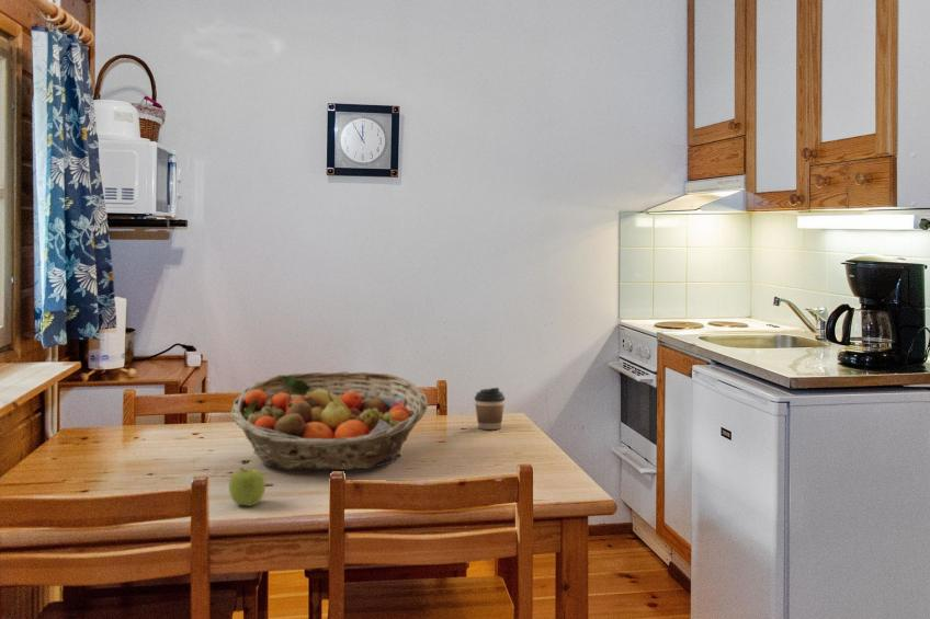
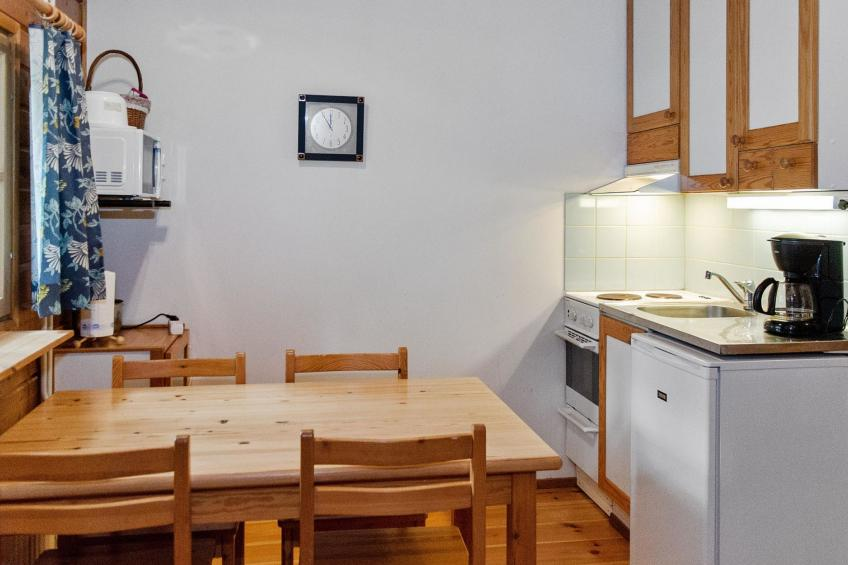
- fruit basket (330, 417)
- coffee cup (489, 406)
- fruit (247, 485)
